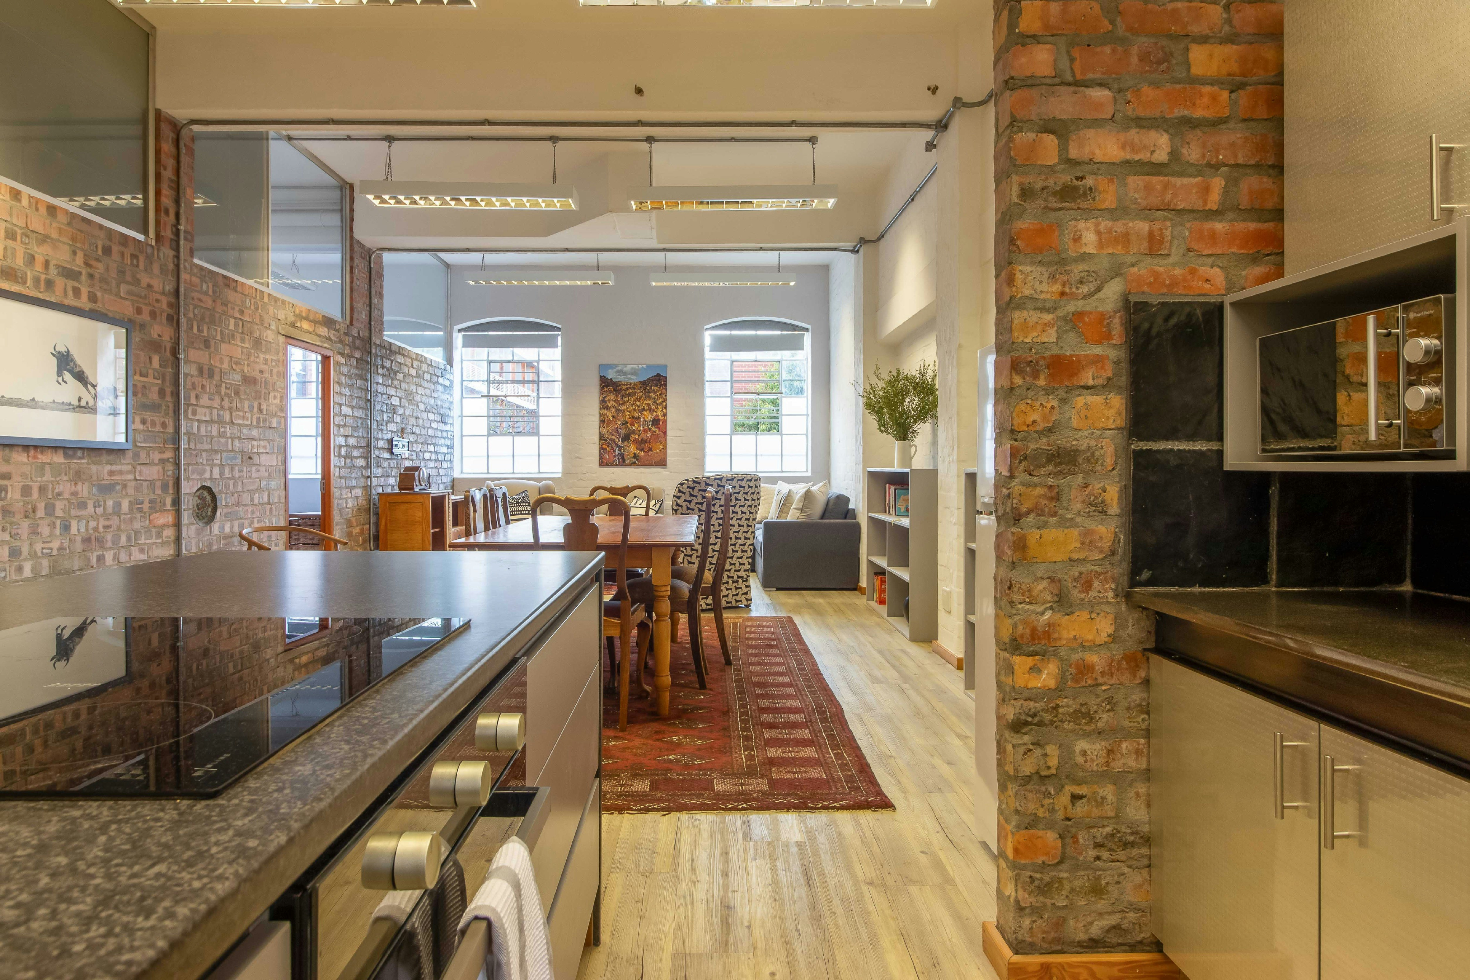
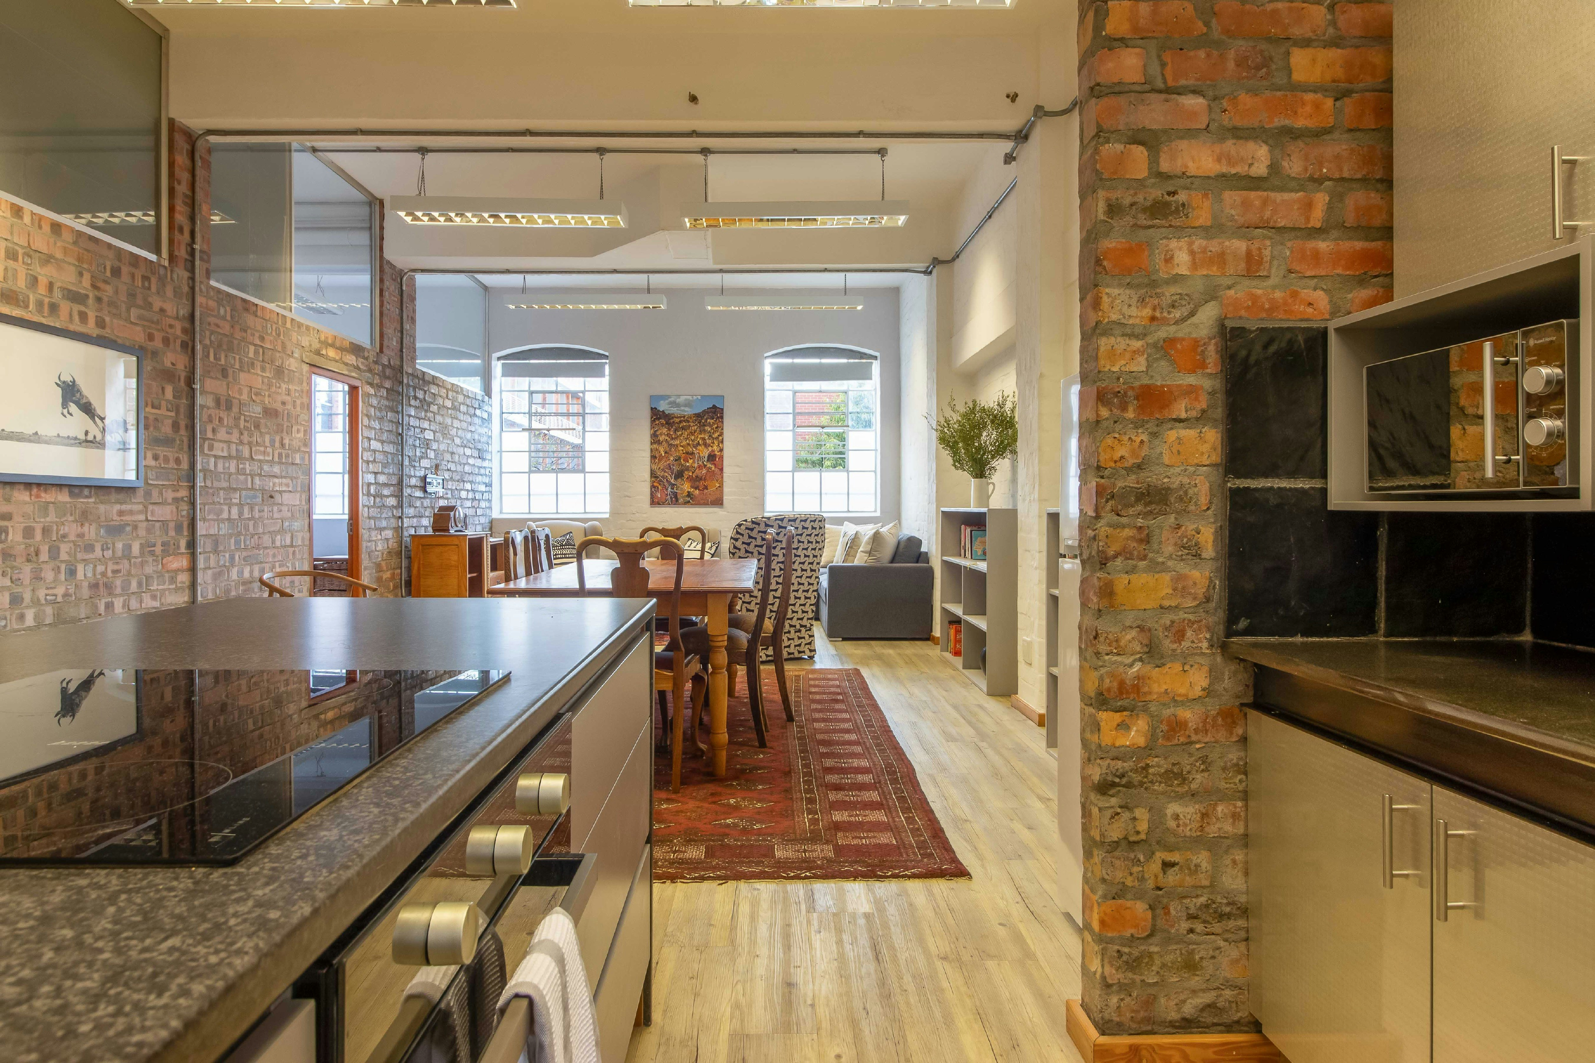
- decorative plate (202, 505)
